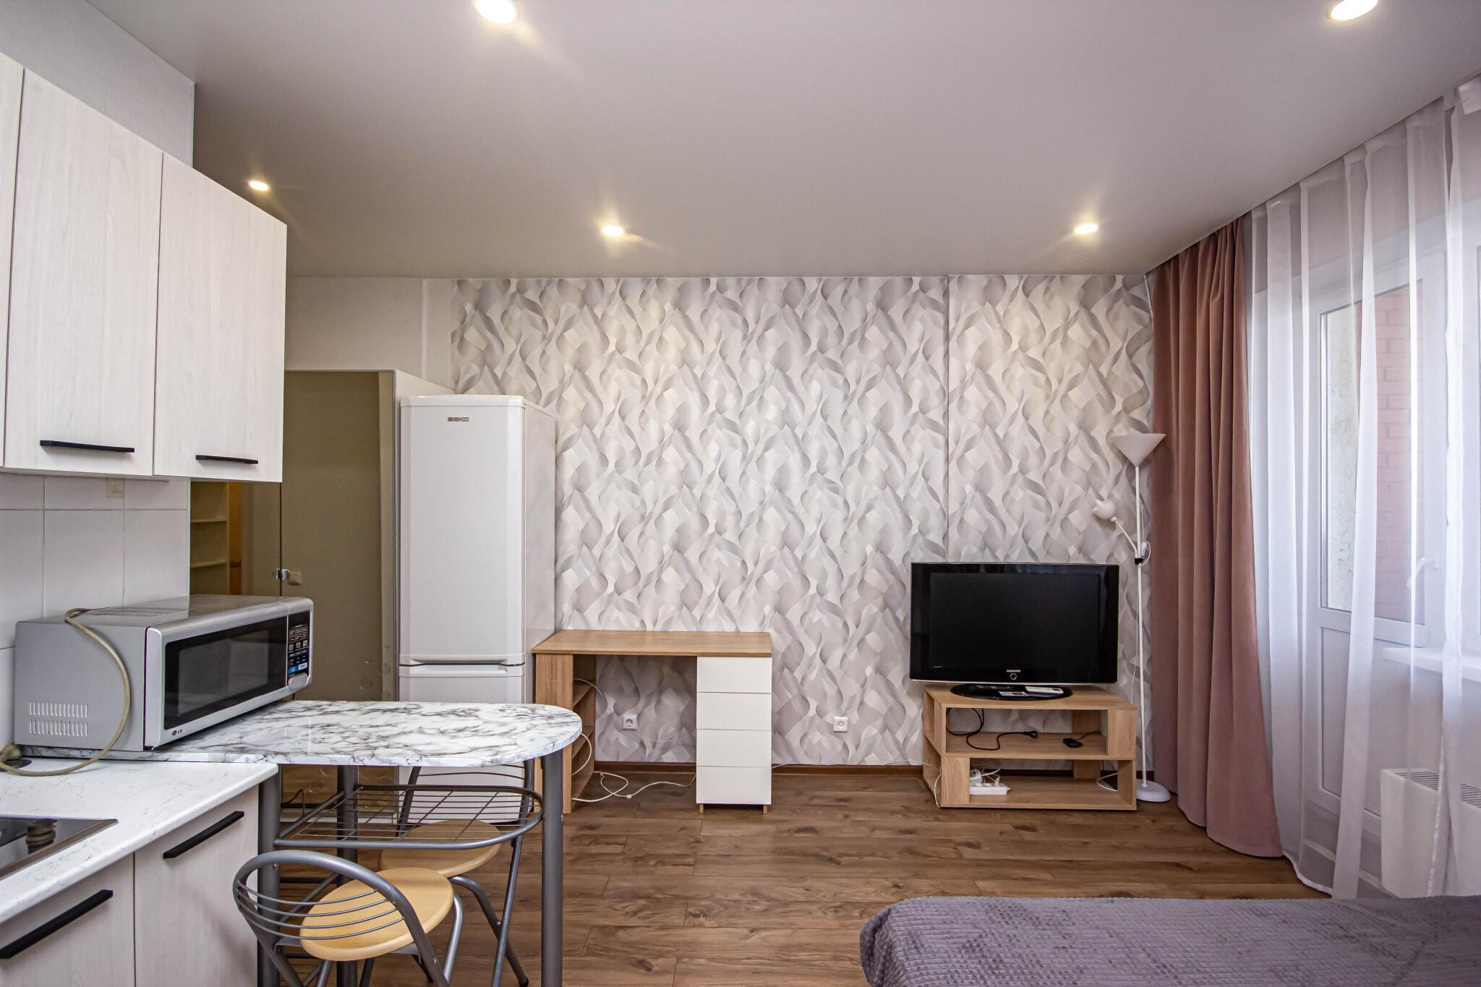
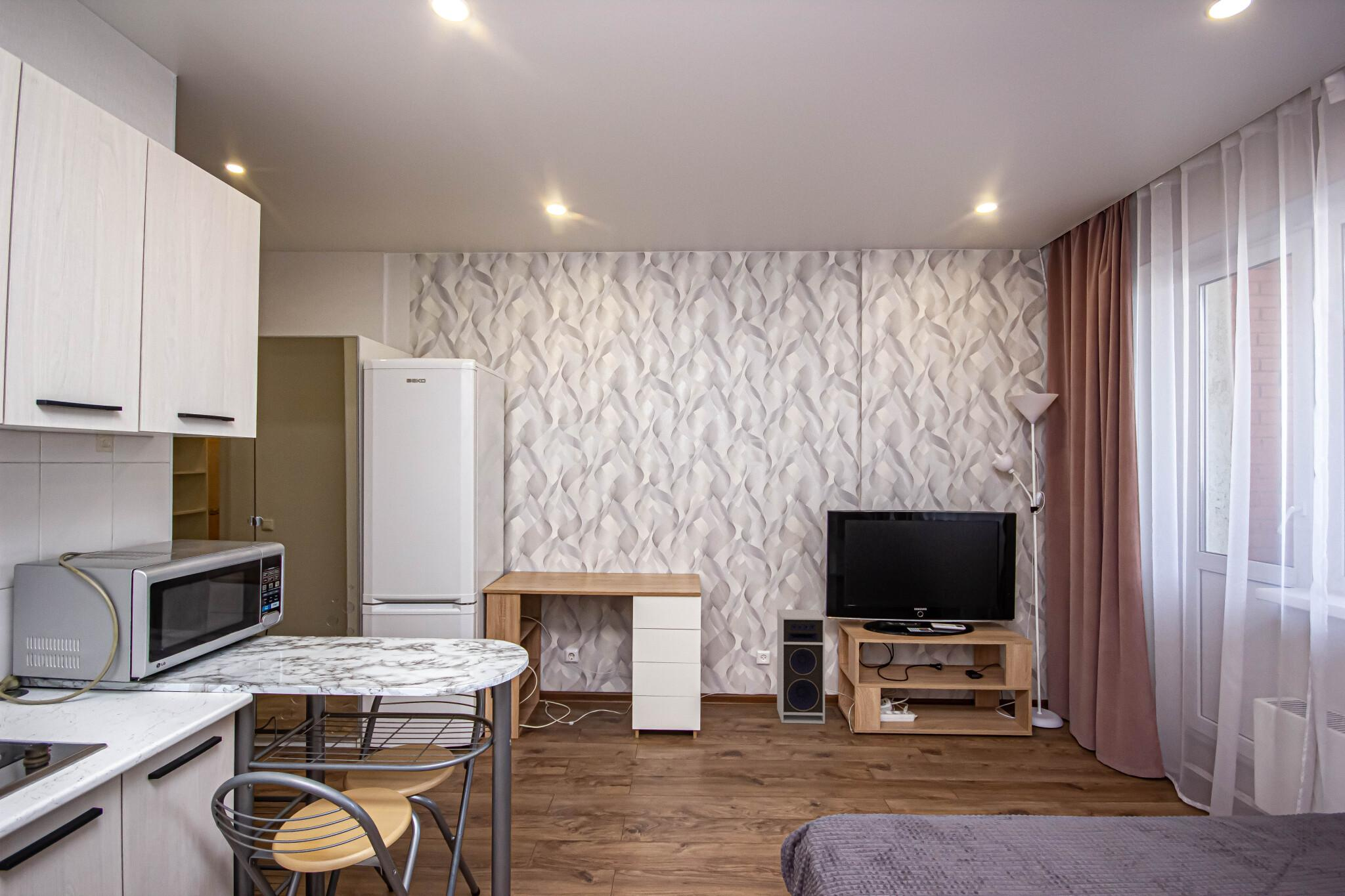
+ speaker (800, 664)
